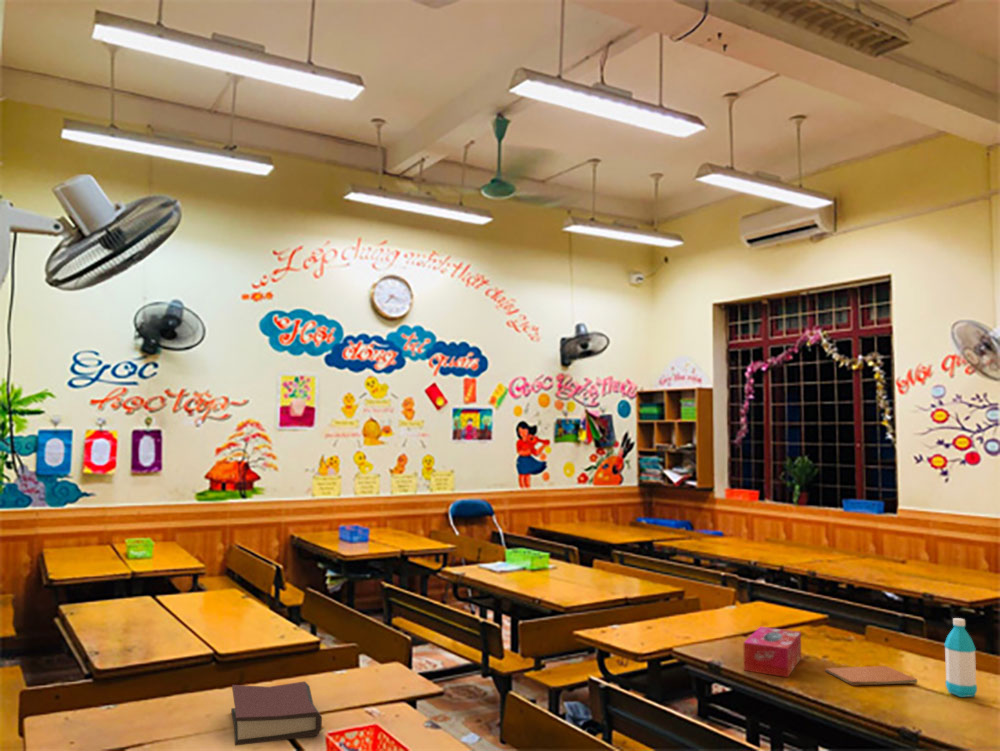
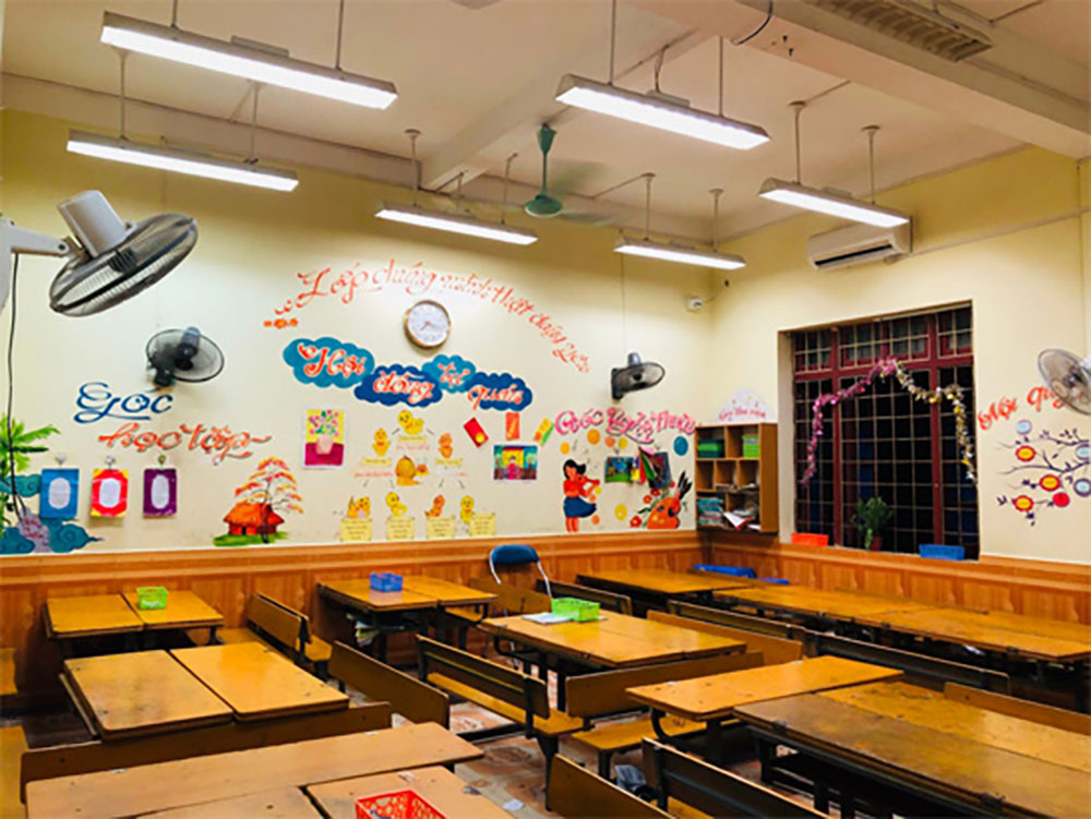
- tissue box (773, 650)
- water bottle (960, 656)
- book (869, 675)
- hardback book (275, 709)
